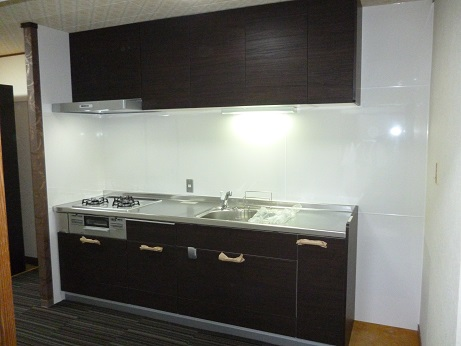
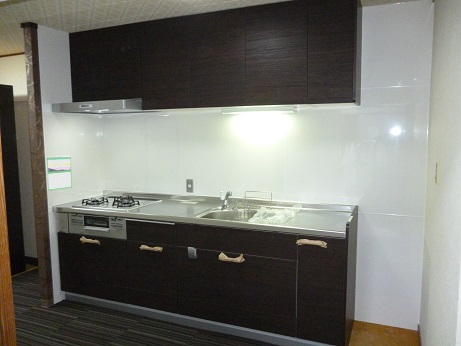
+ calendar (59, 172)
